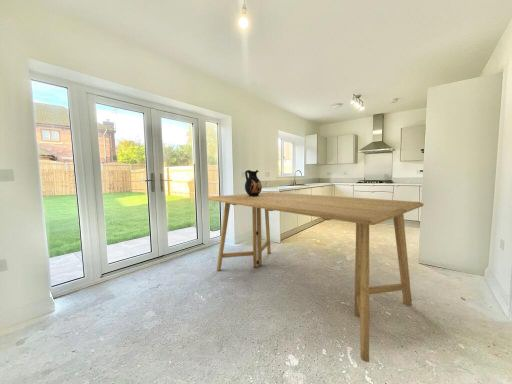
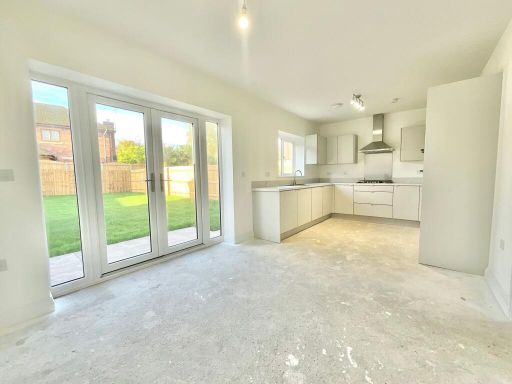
- dining table (270, 247)
- ceramic jug (253, 183)
